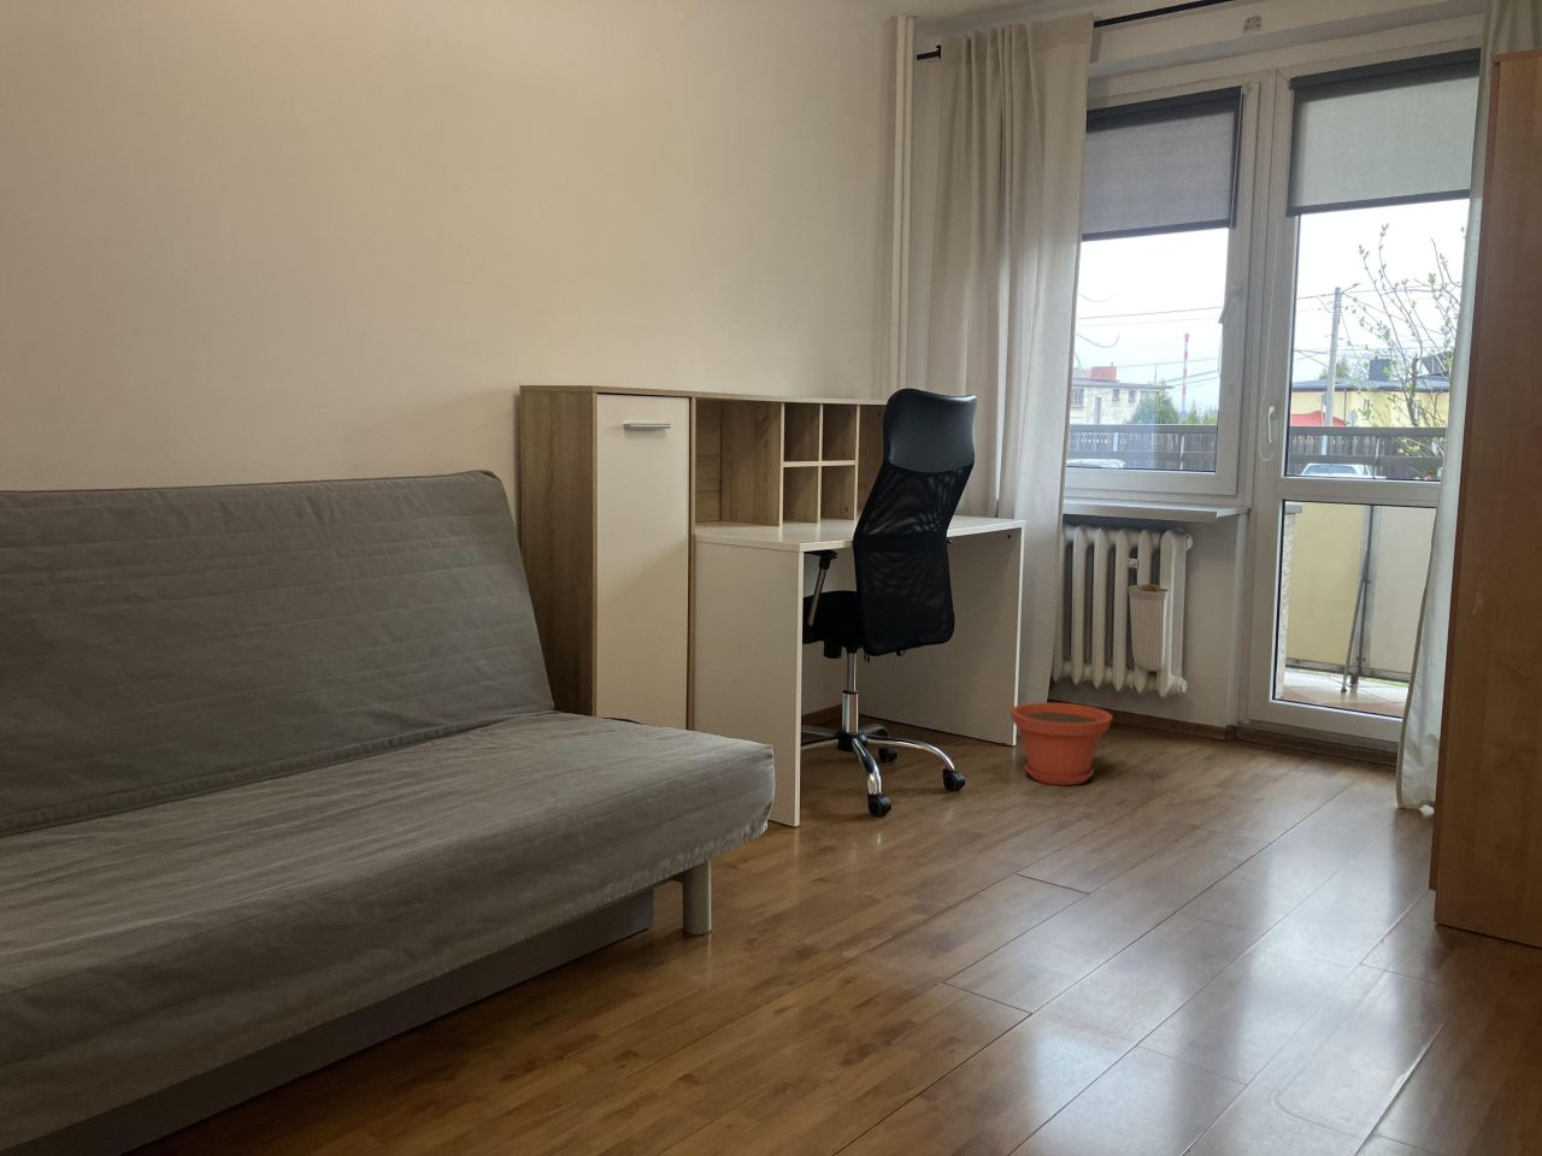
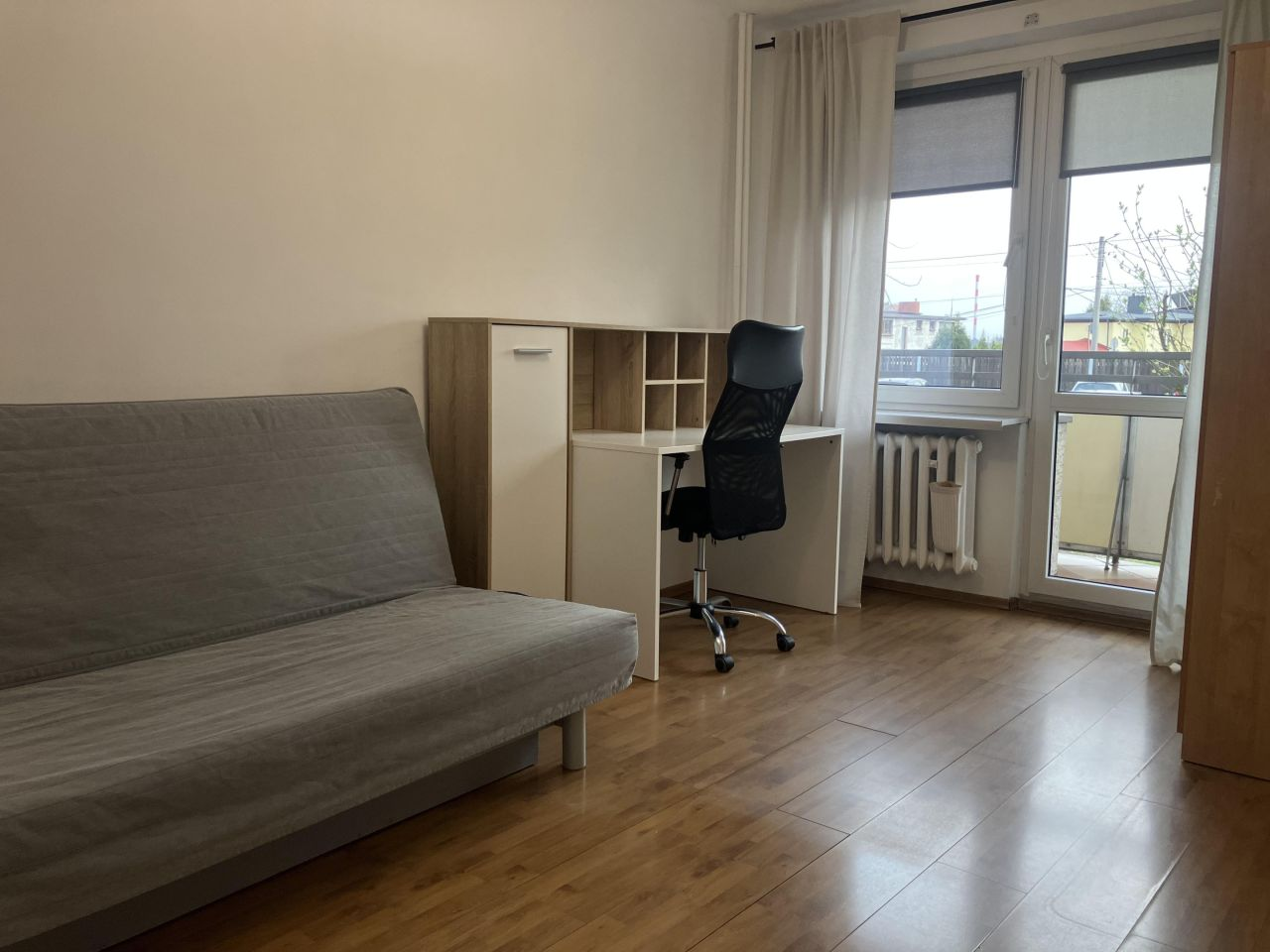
- plant pot (1059, 746)
